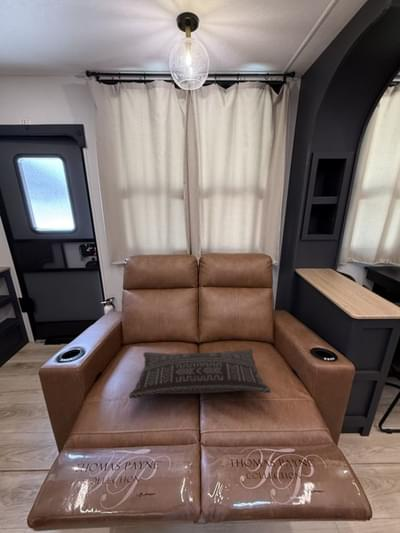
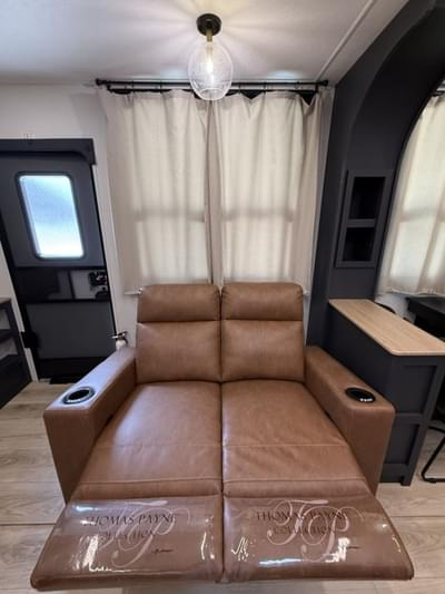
- pillow (199, 371)
